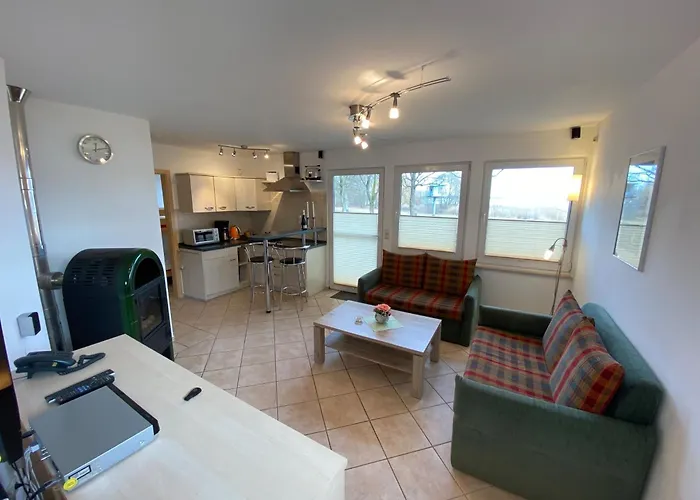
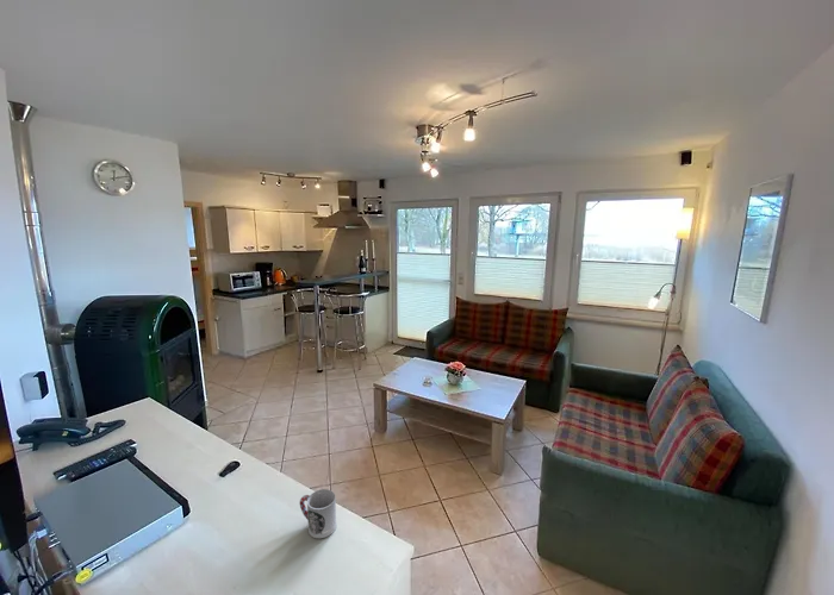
+ cup (316, 511)
